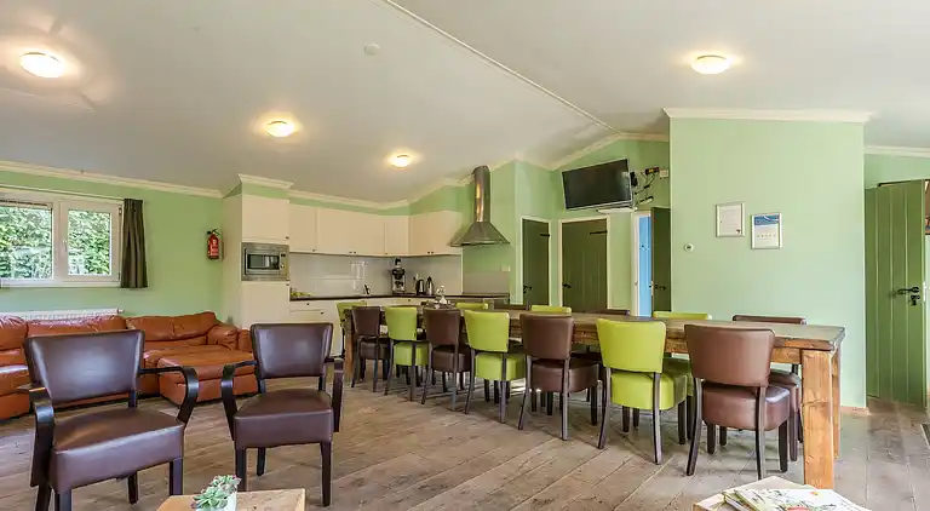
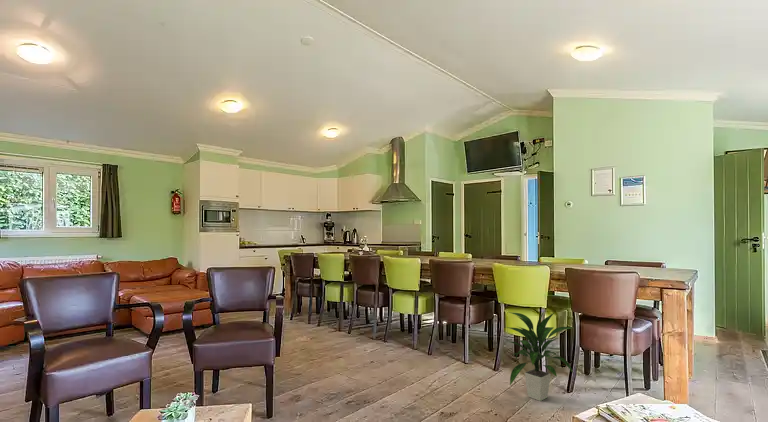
+ indoor plant (534, 352)
